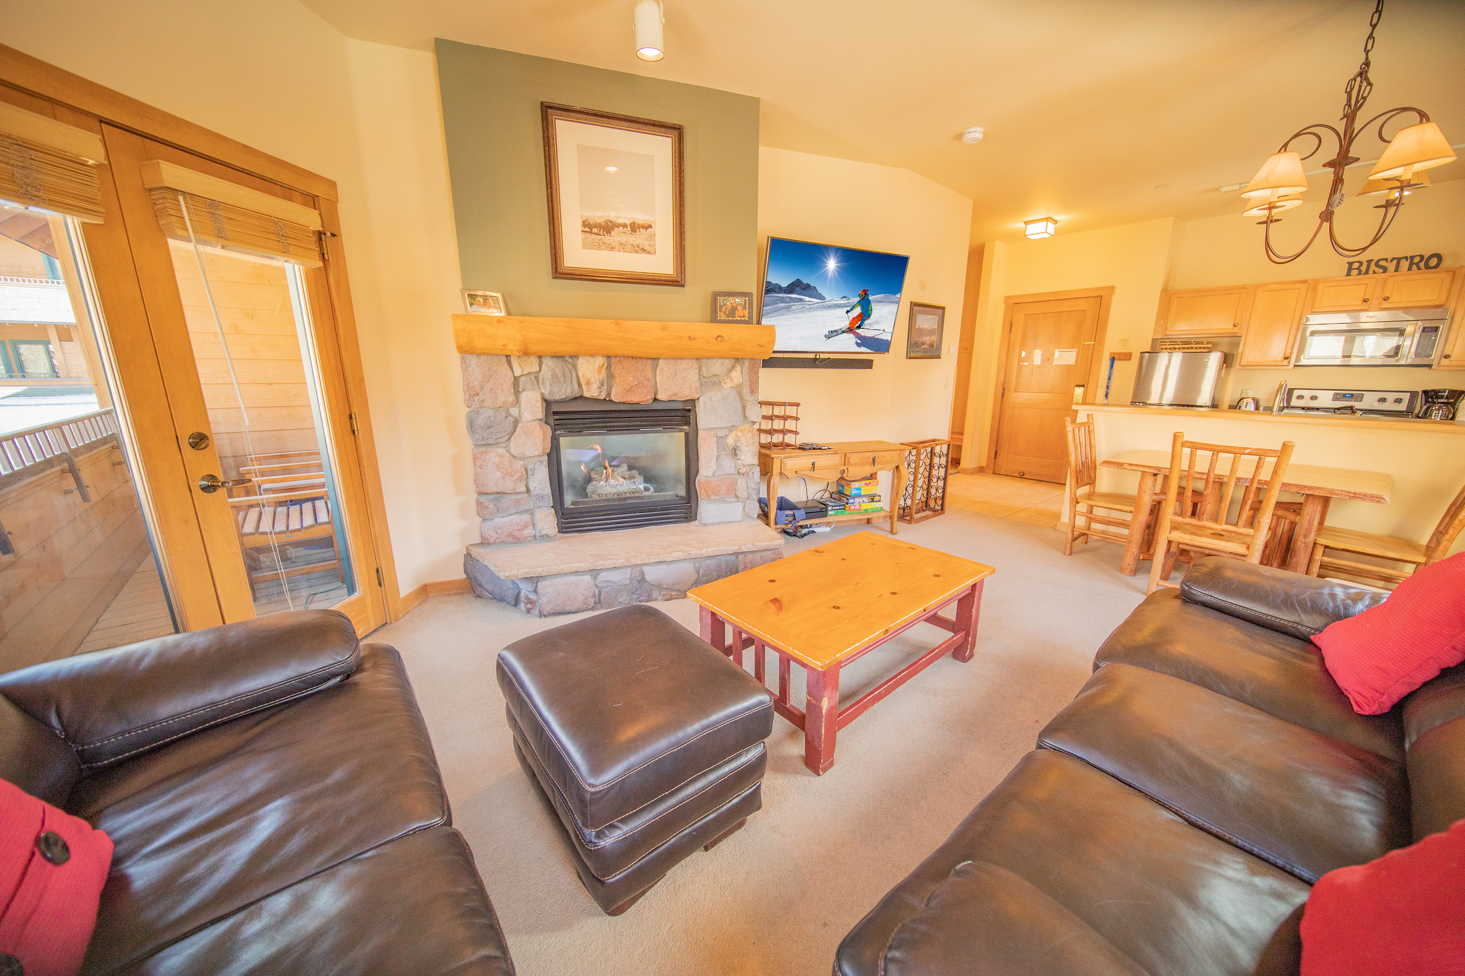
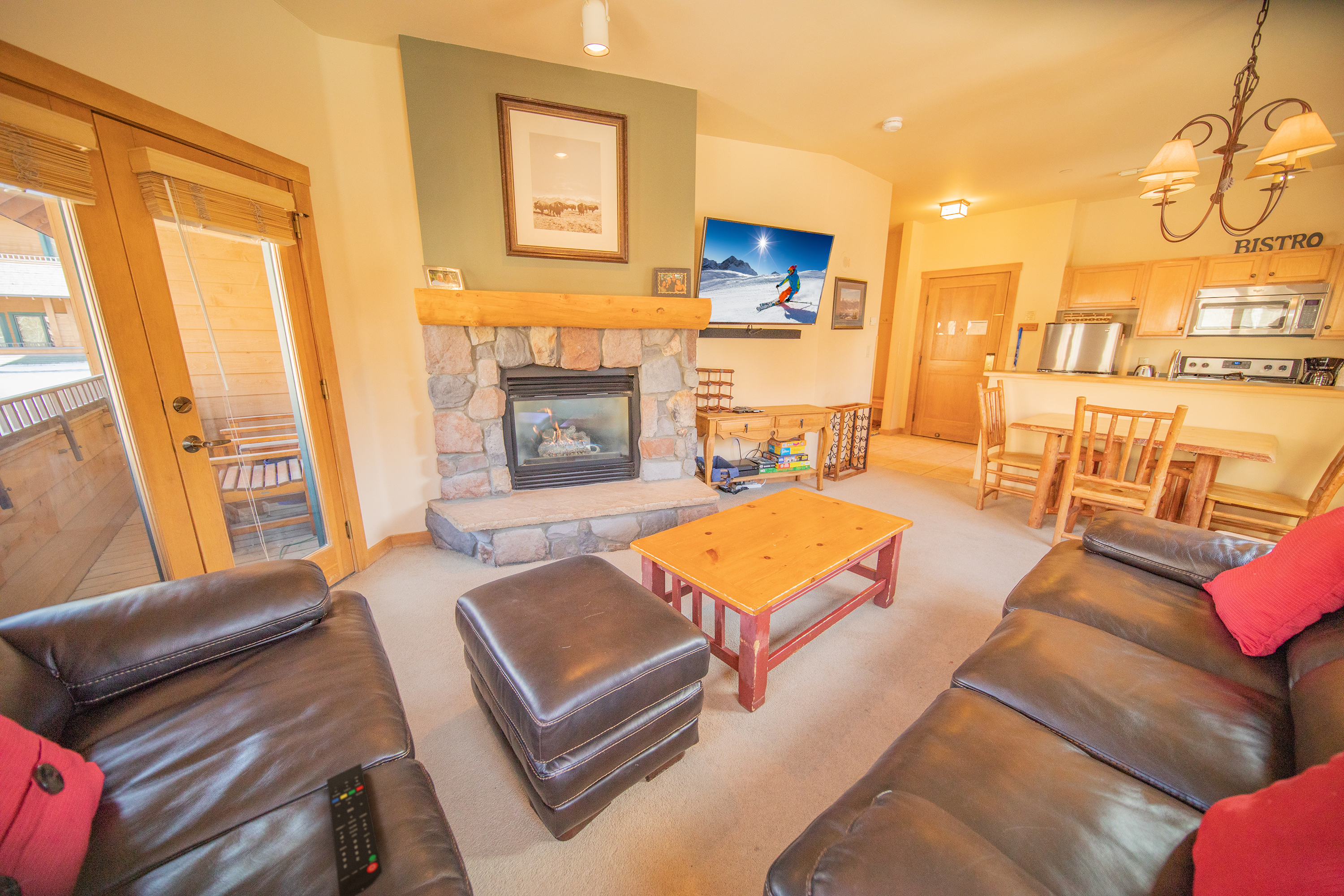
+ remote control (352, 824)
